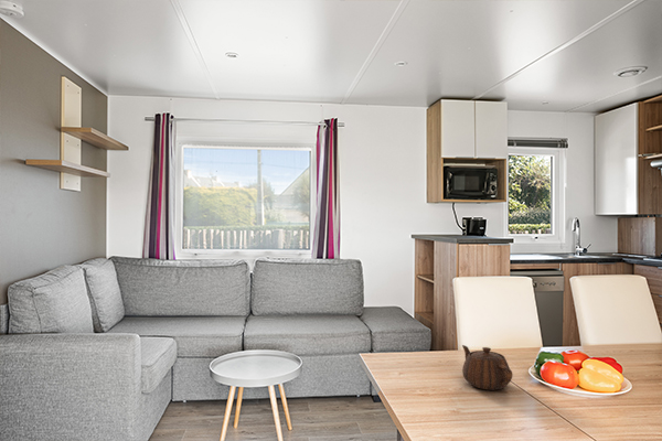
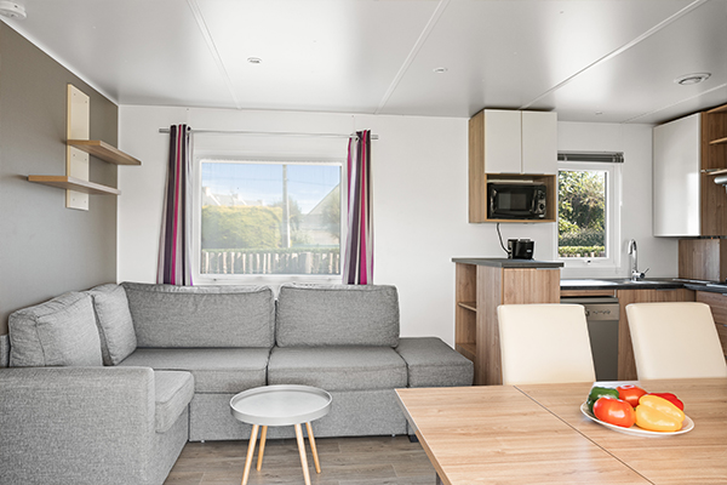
- teapot (484, 365)
